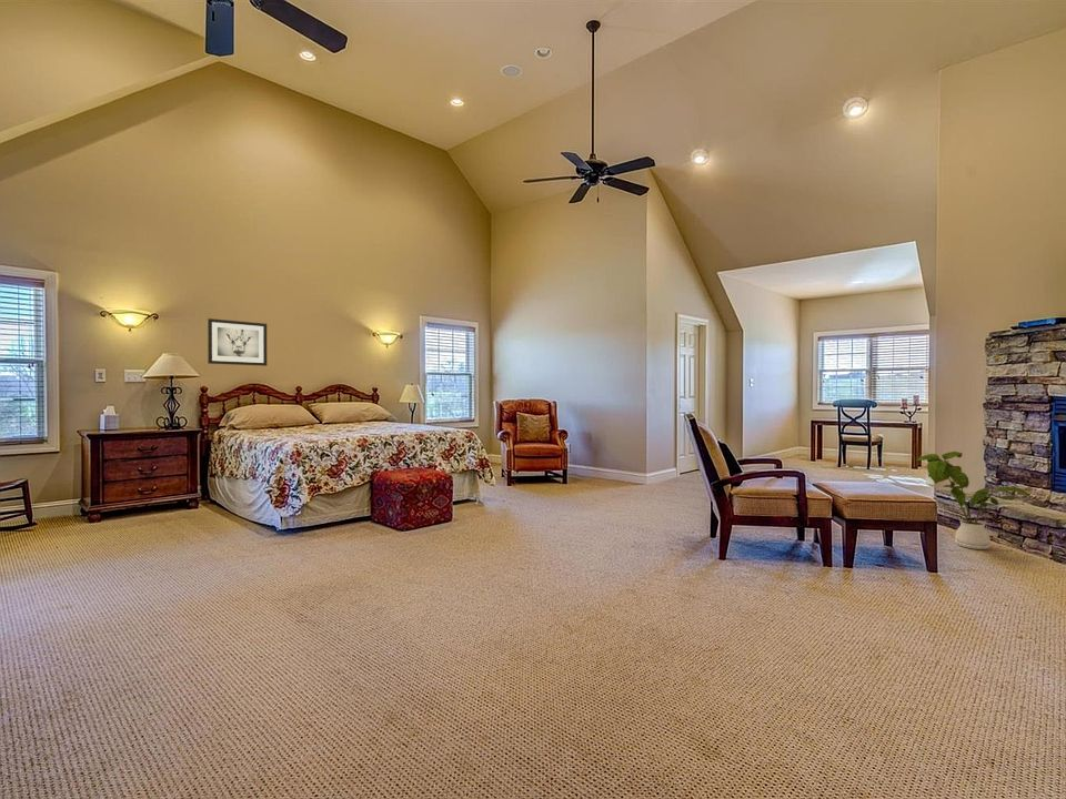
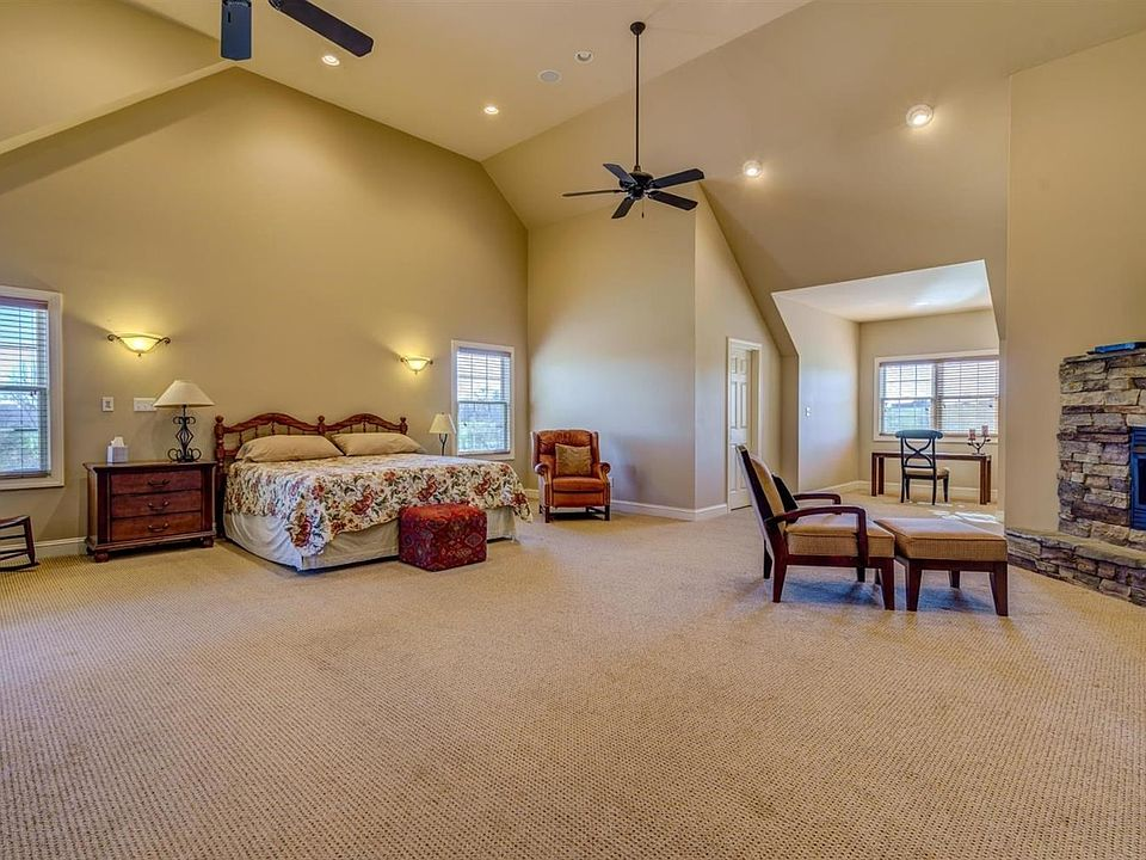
- house plant (961, 499)
- wall art (238, 343)
